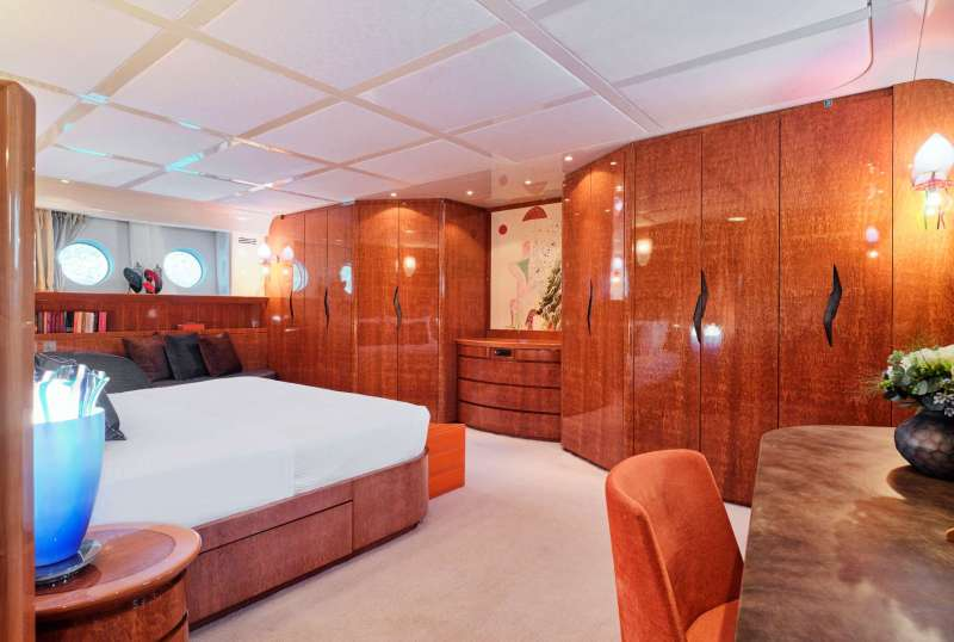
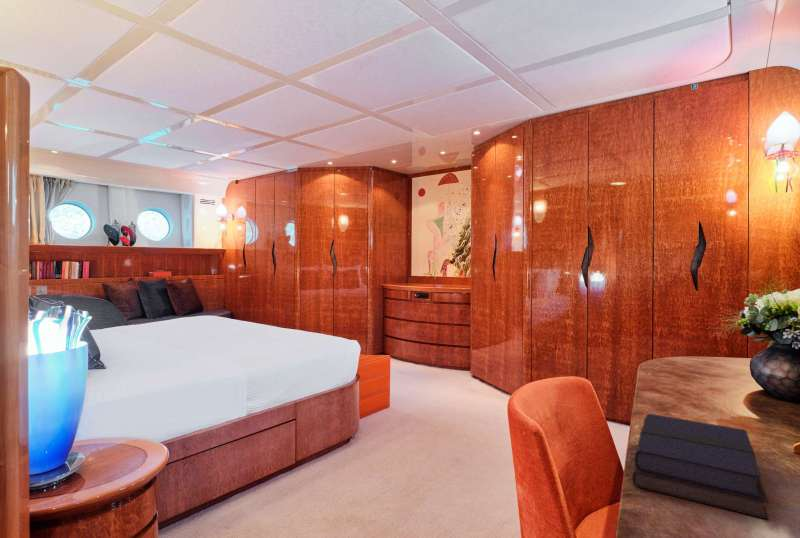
+ book (693, 455)
